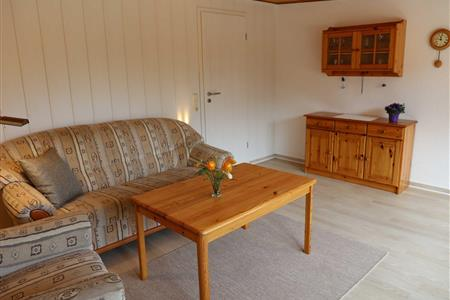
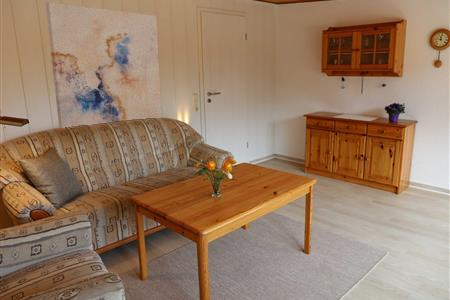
+ wall art (110, 67)
